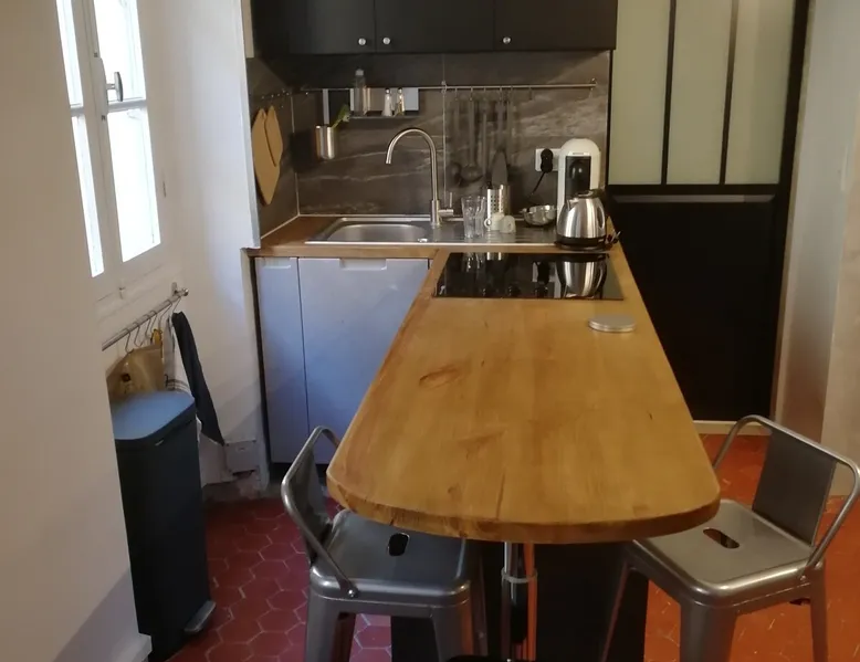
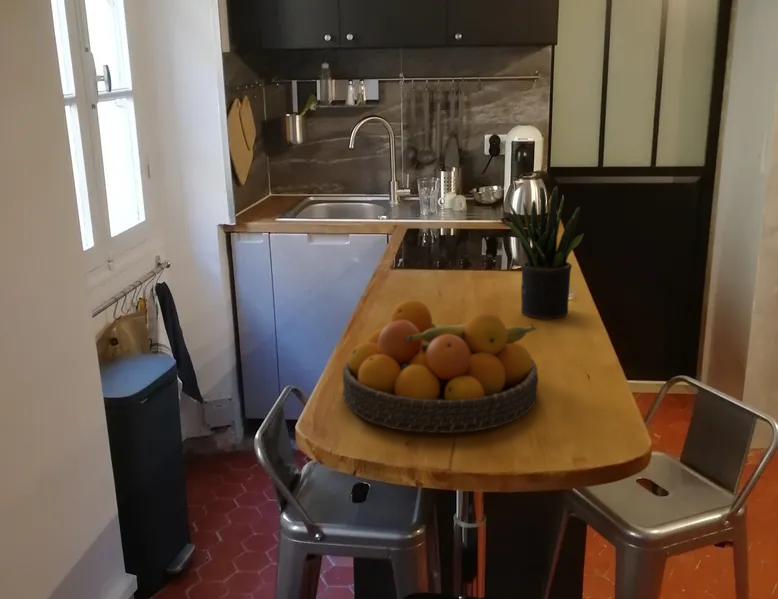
+ fruit bowl (439, 353)
+ potted plant (540, 251)
